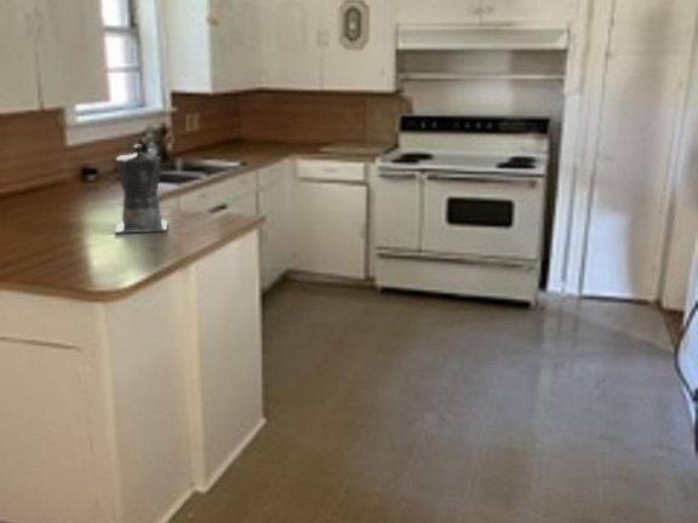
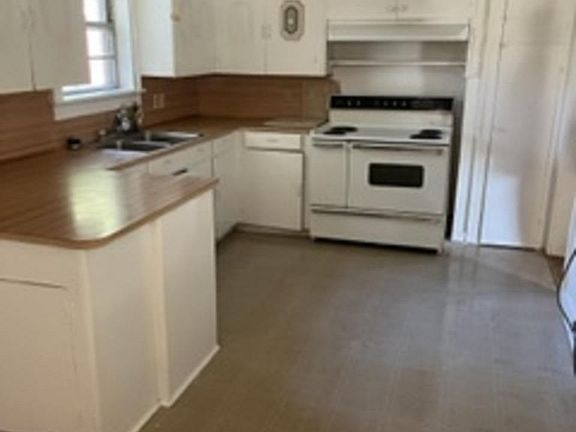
- coffee maker (139, 186)
